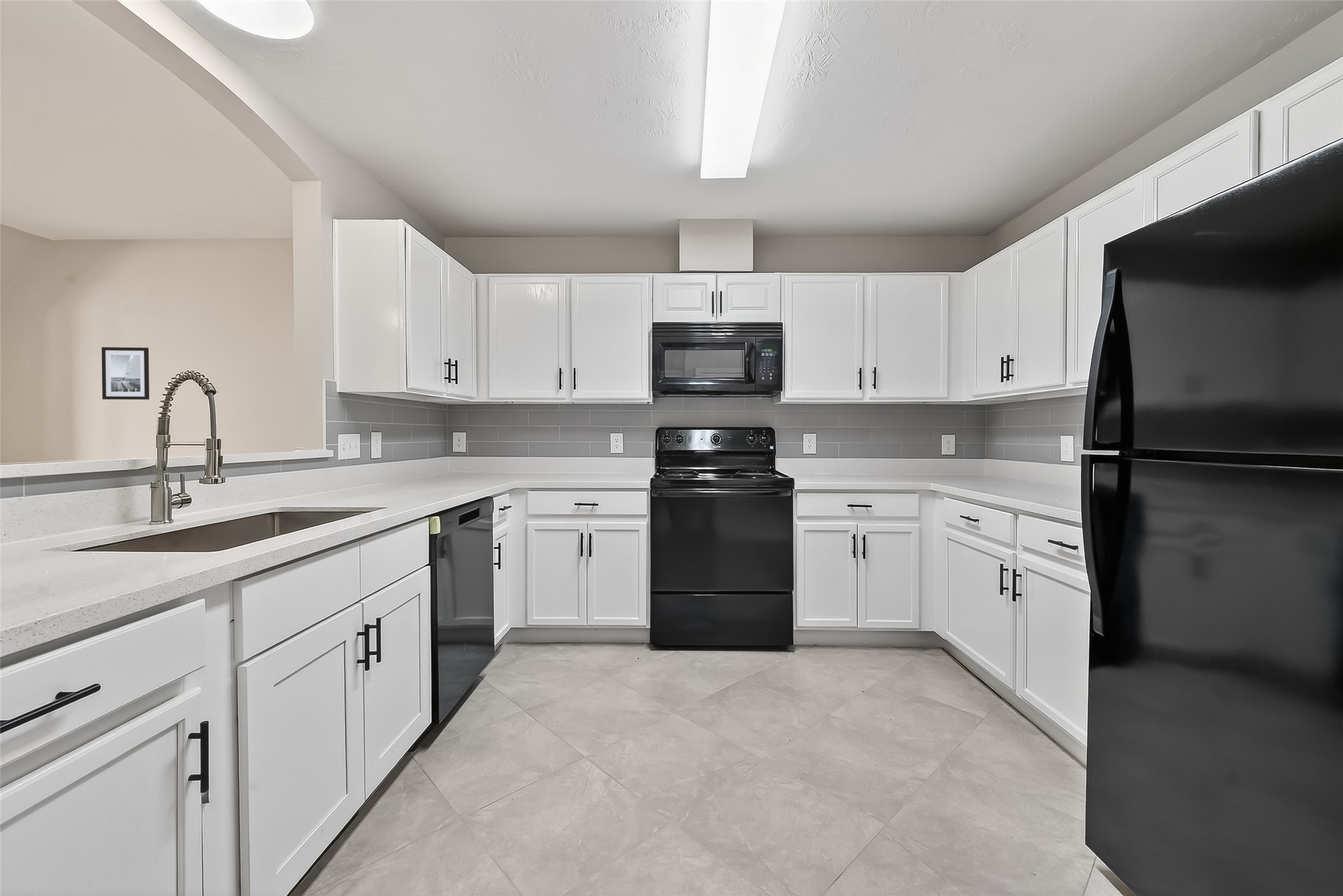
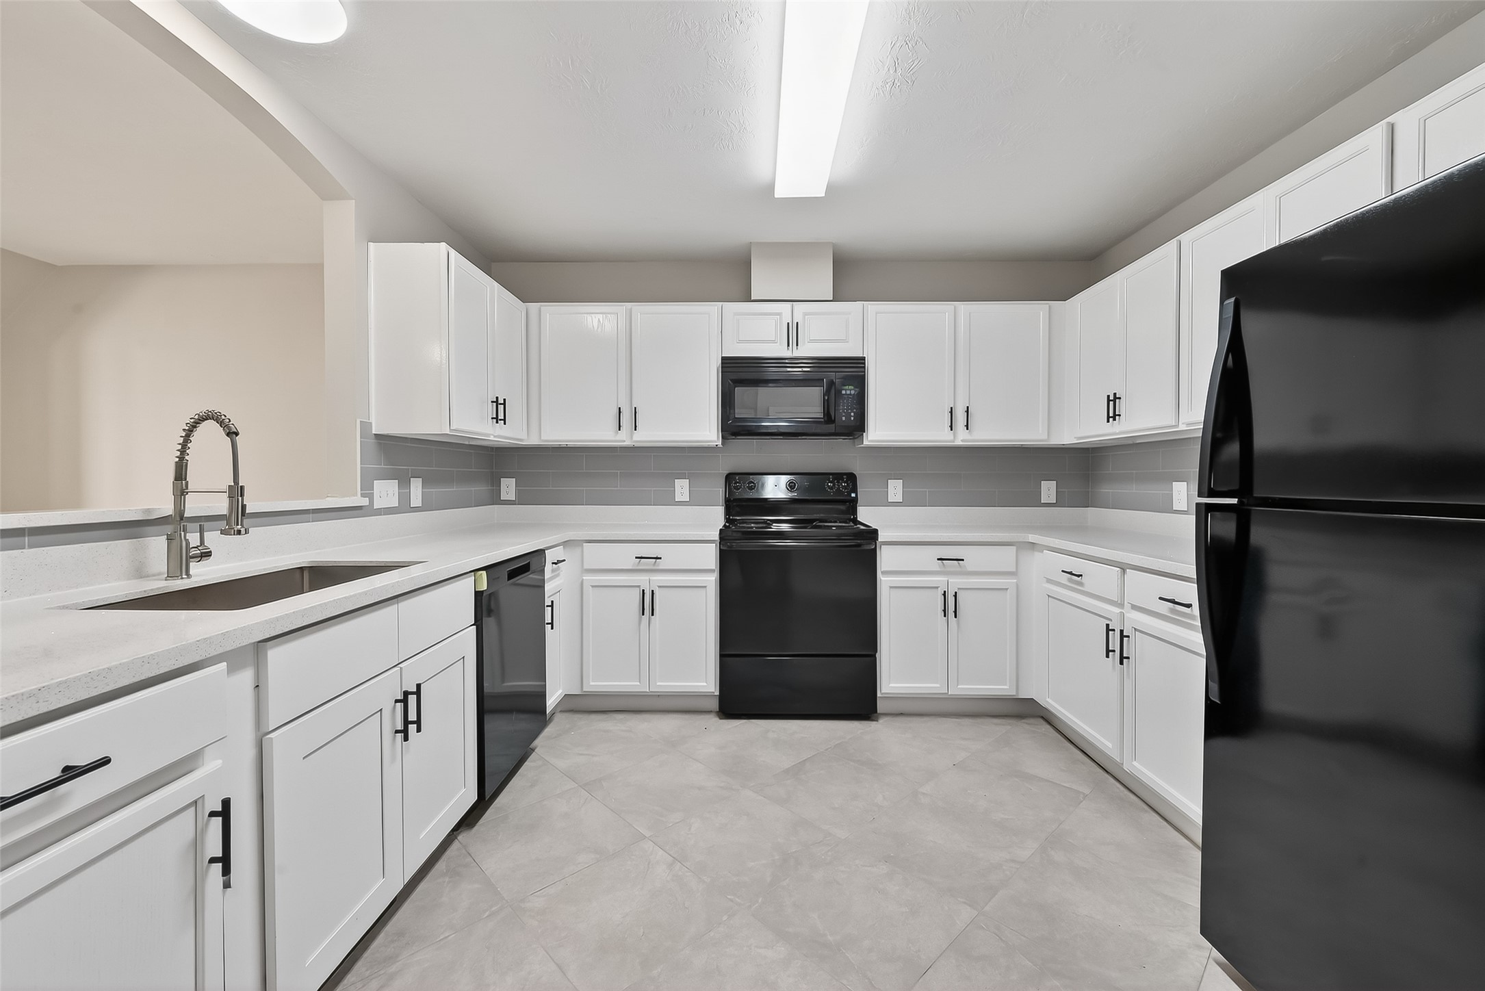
- wall art (126, 373)
